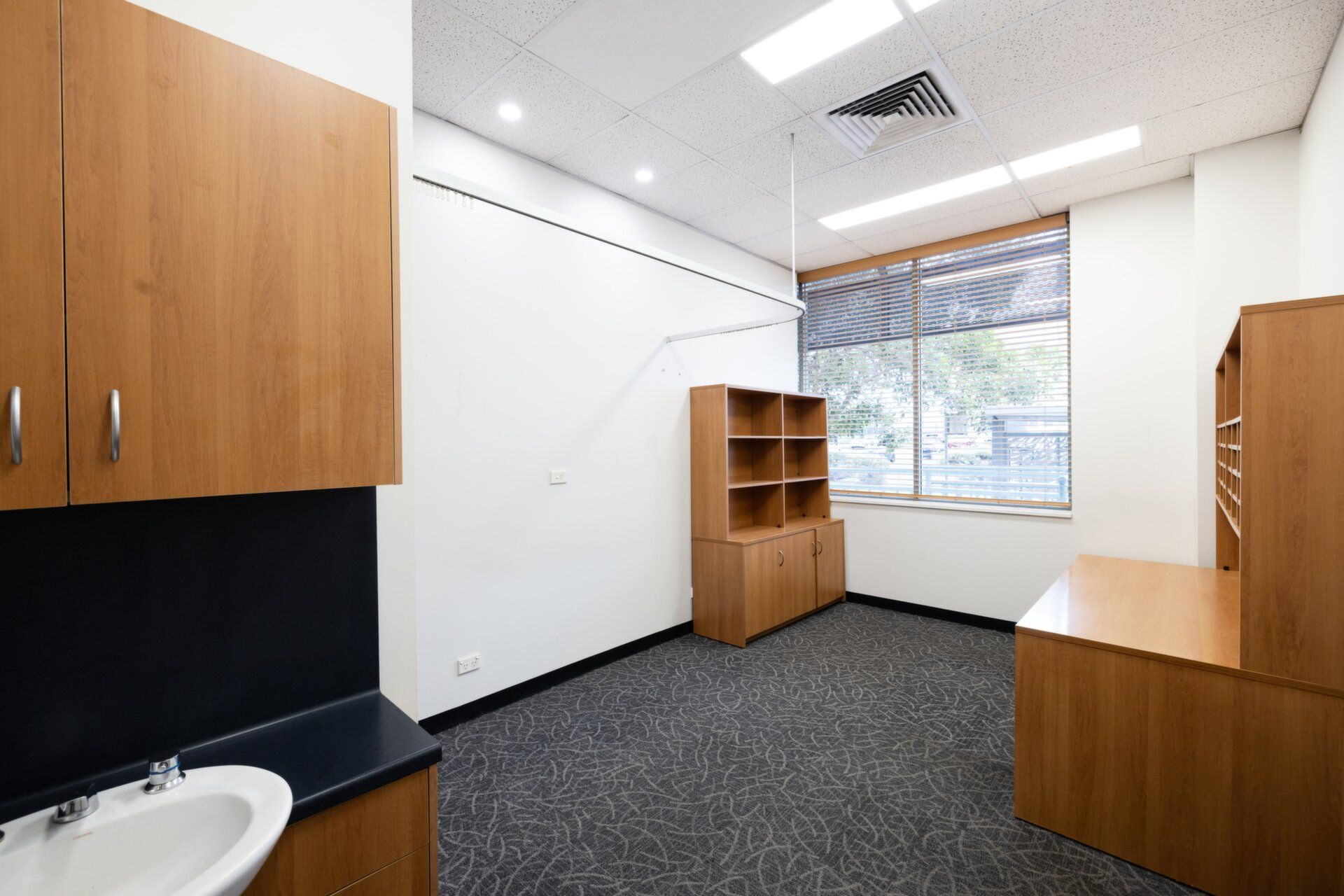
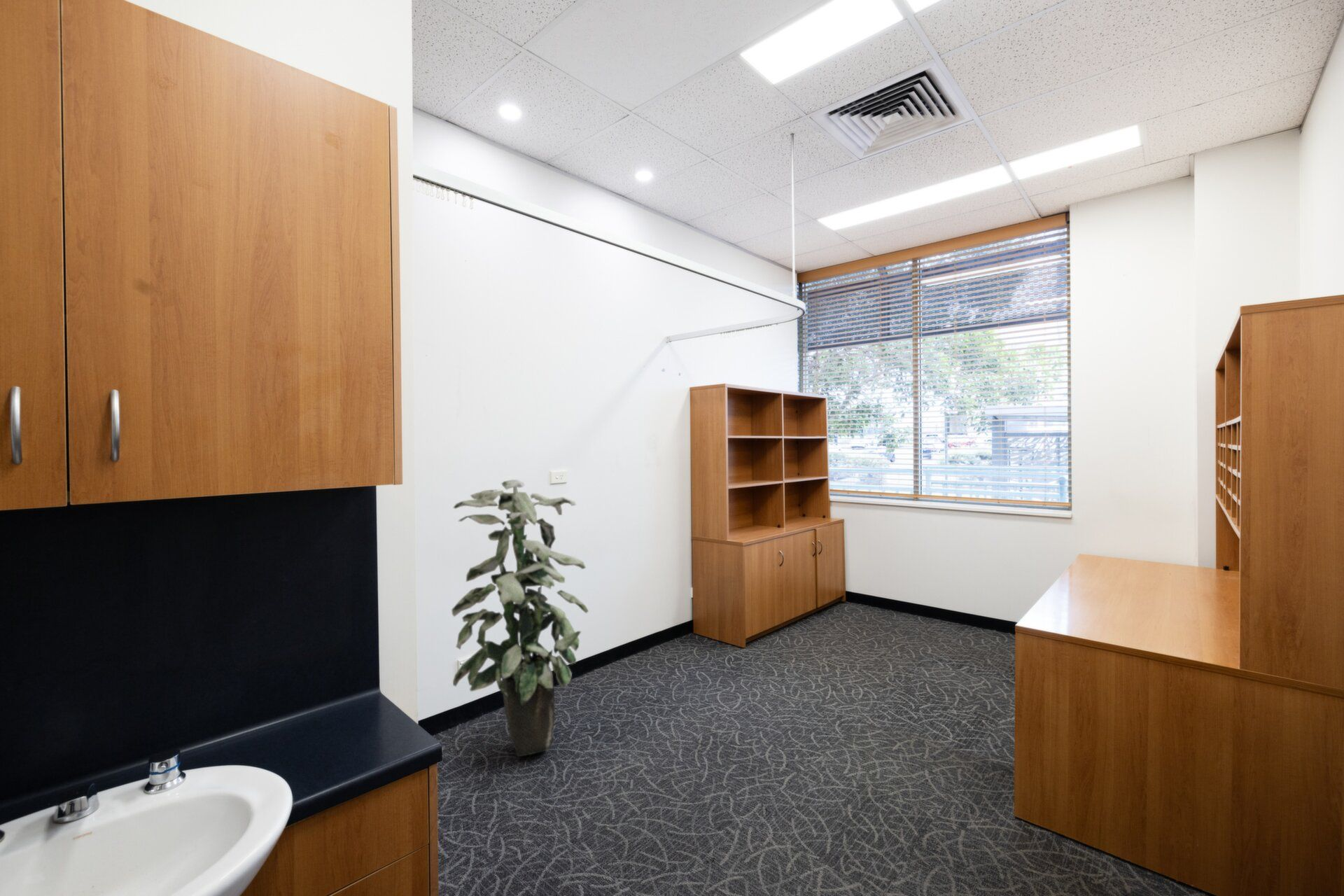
+ indoor plant (518, 612)
